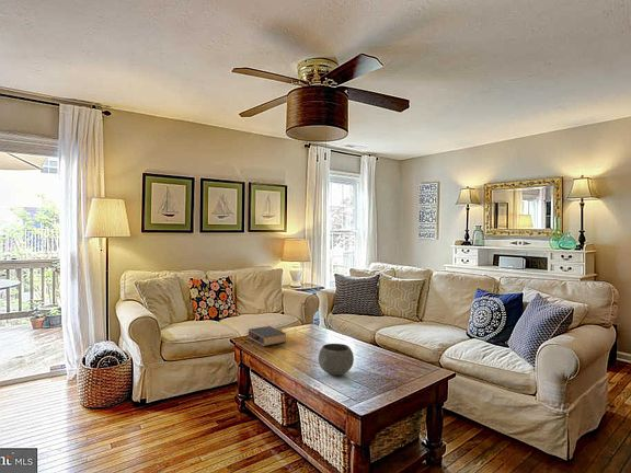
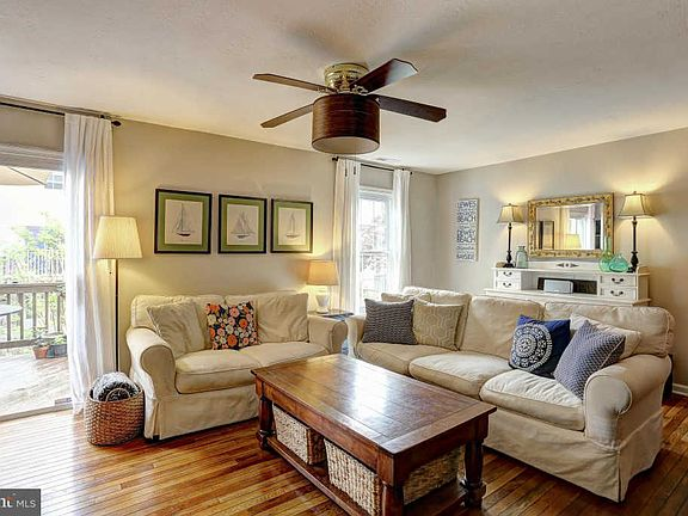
- bowl (335, 359)
- book (266, 335)
